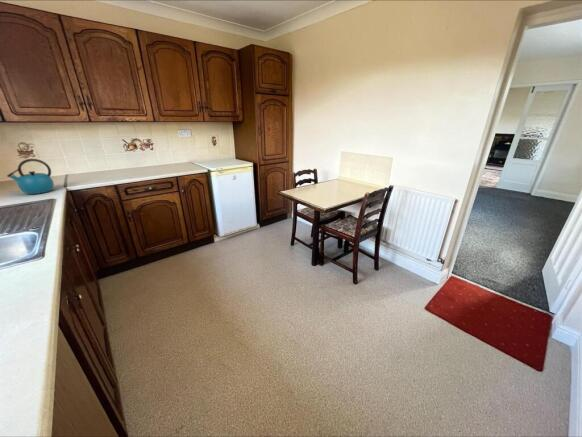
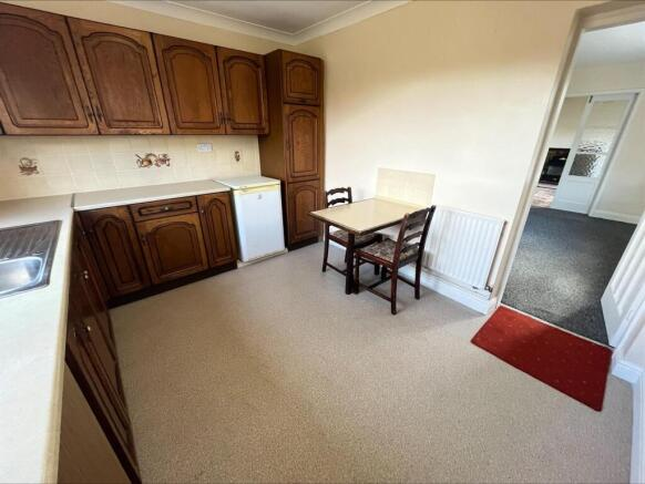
- kettle (31, 176)
